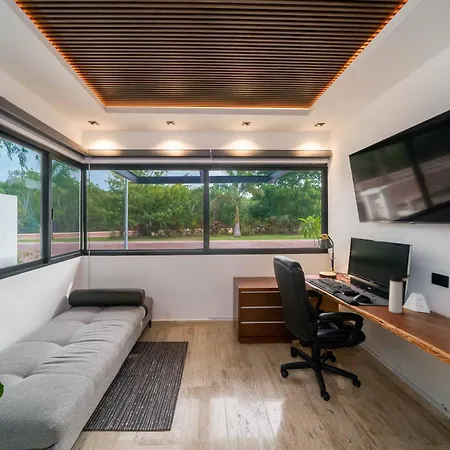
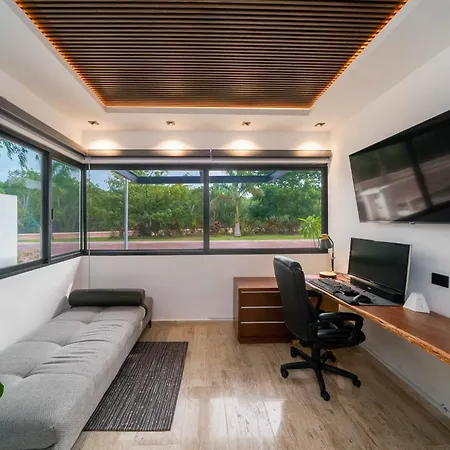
- thermos bottle (399, 293)
